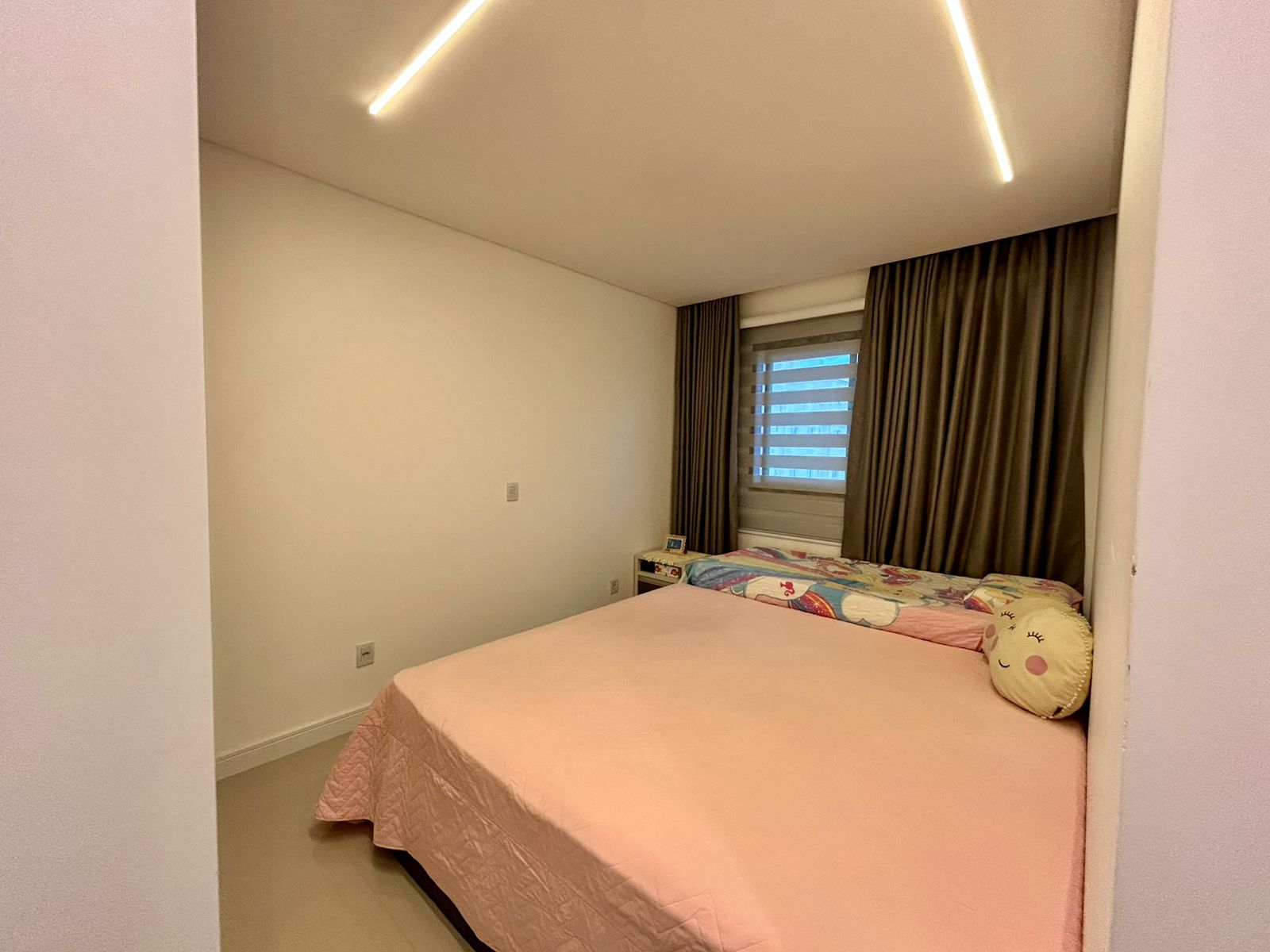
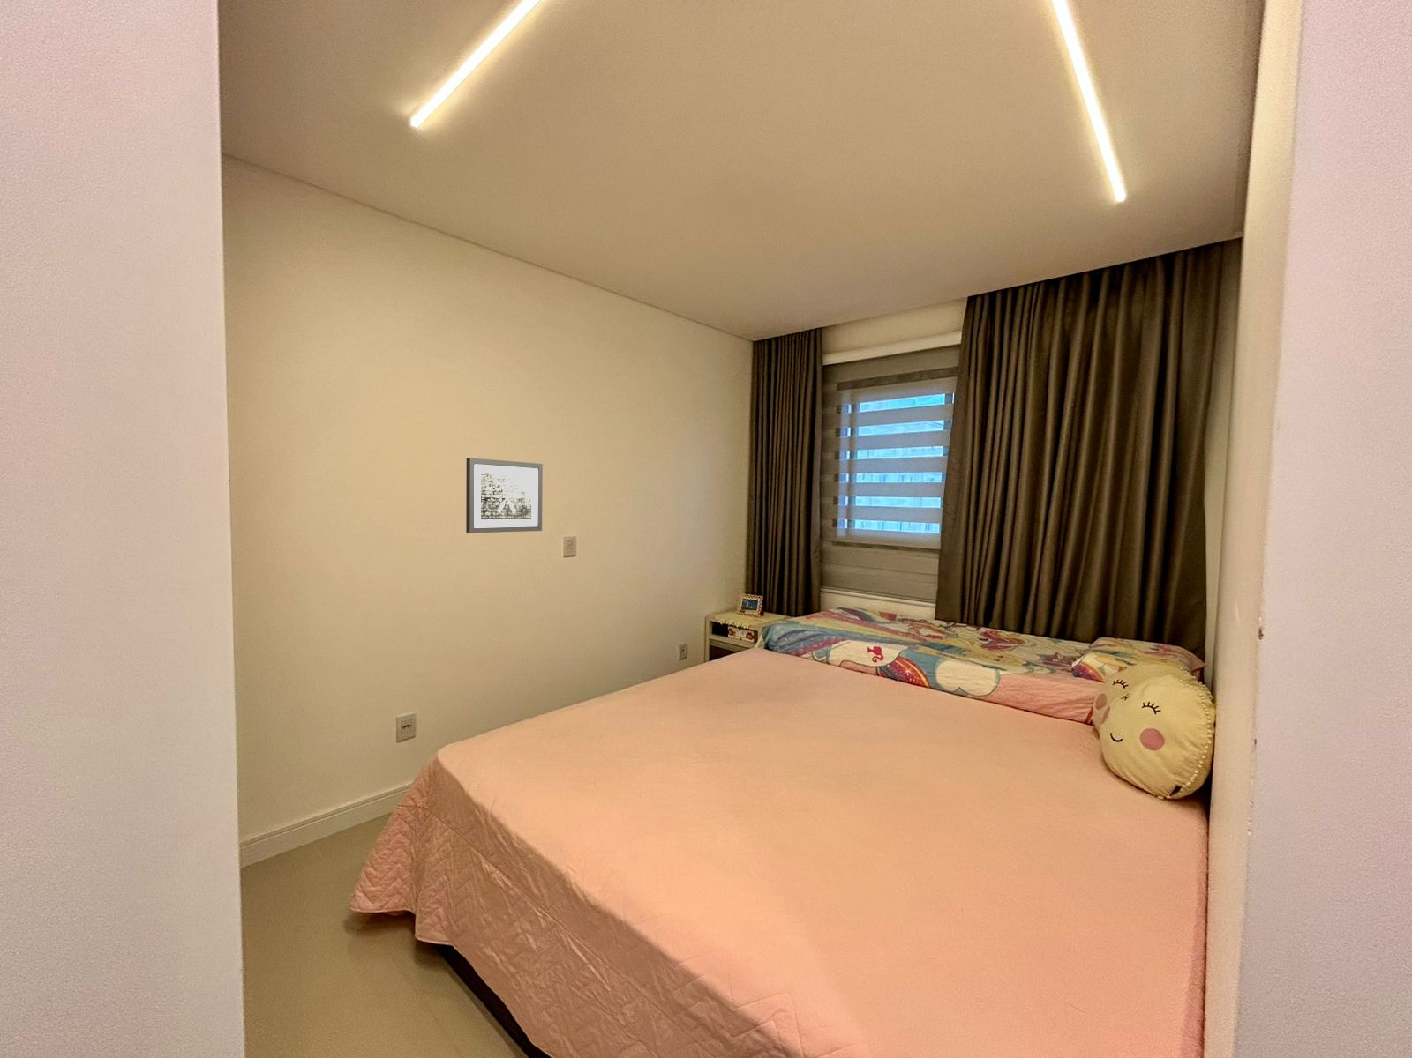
+ wall art (506, 497)
